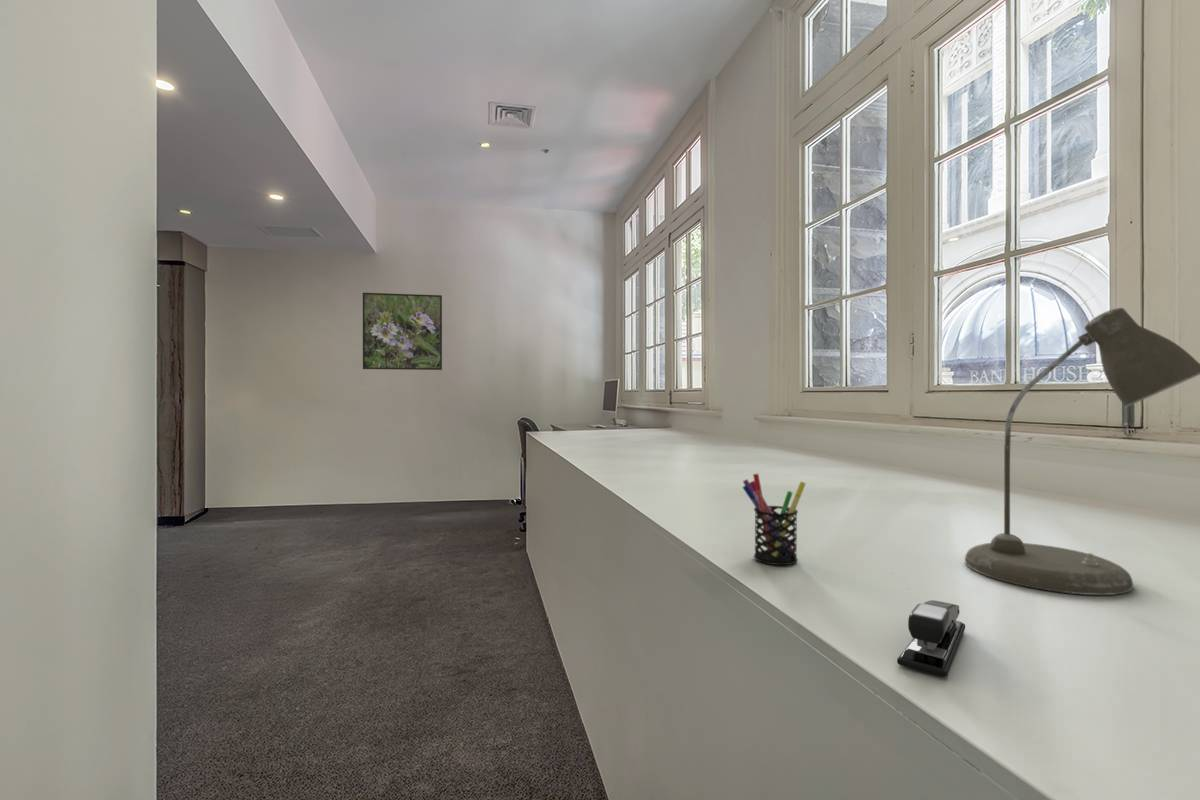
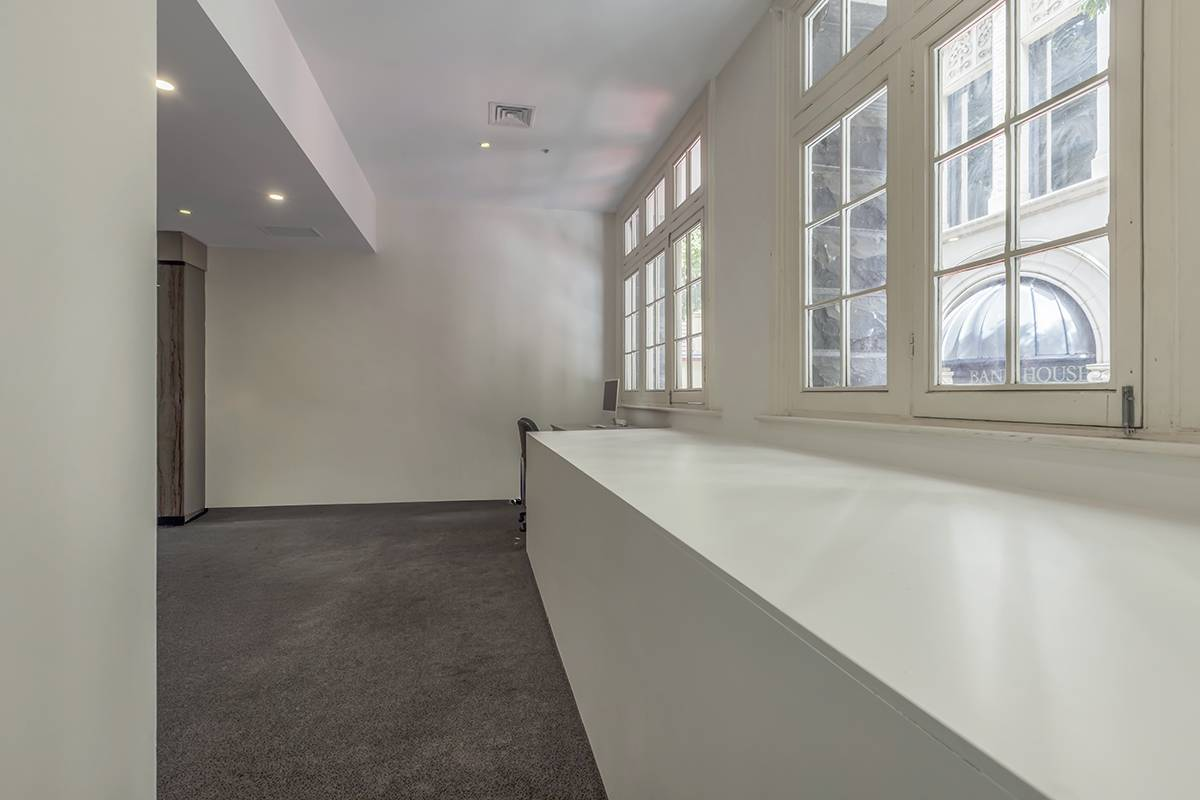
- pen holder (775, 517)
- desk lamp (1010, 440)
- stapler (935, 624)
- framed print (402, 331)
